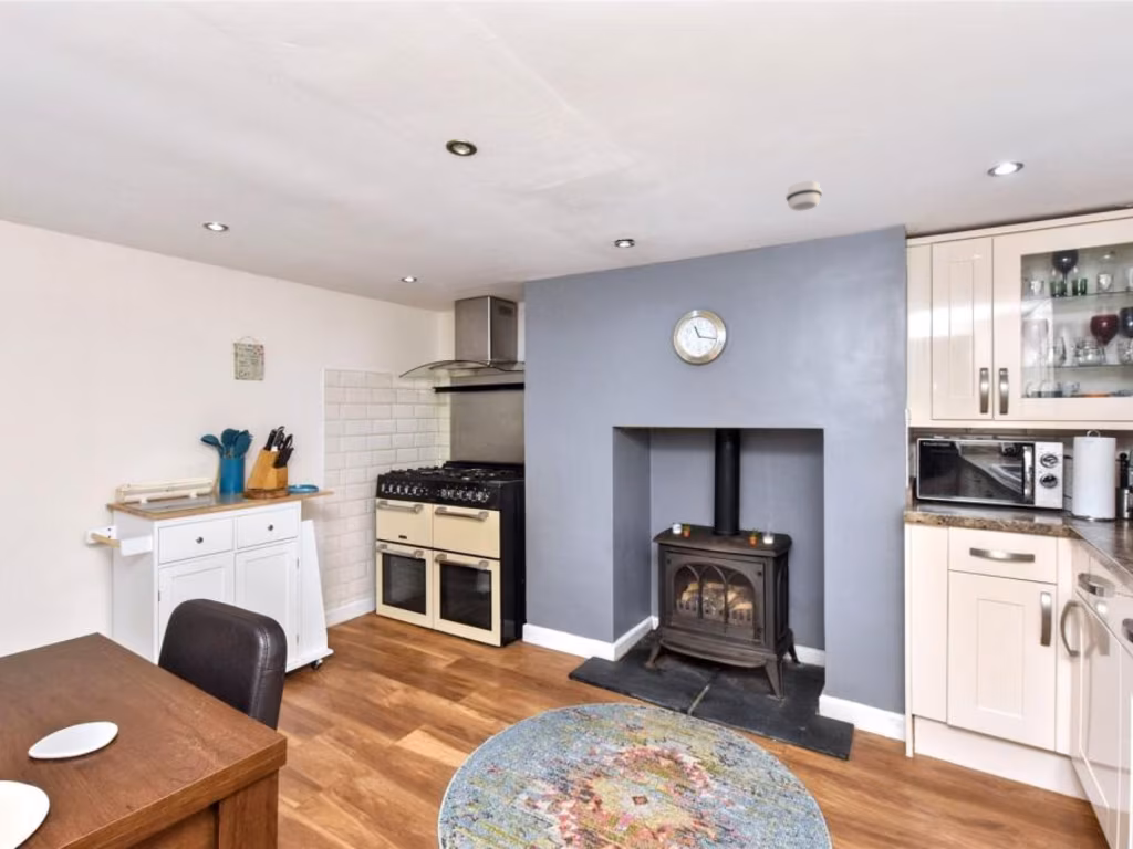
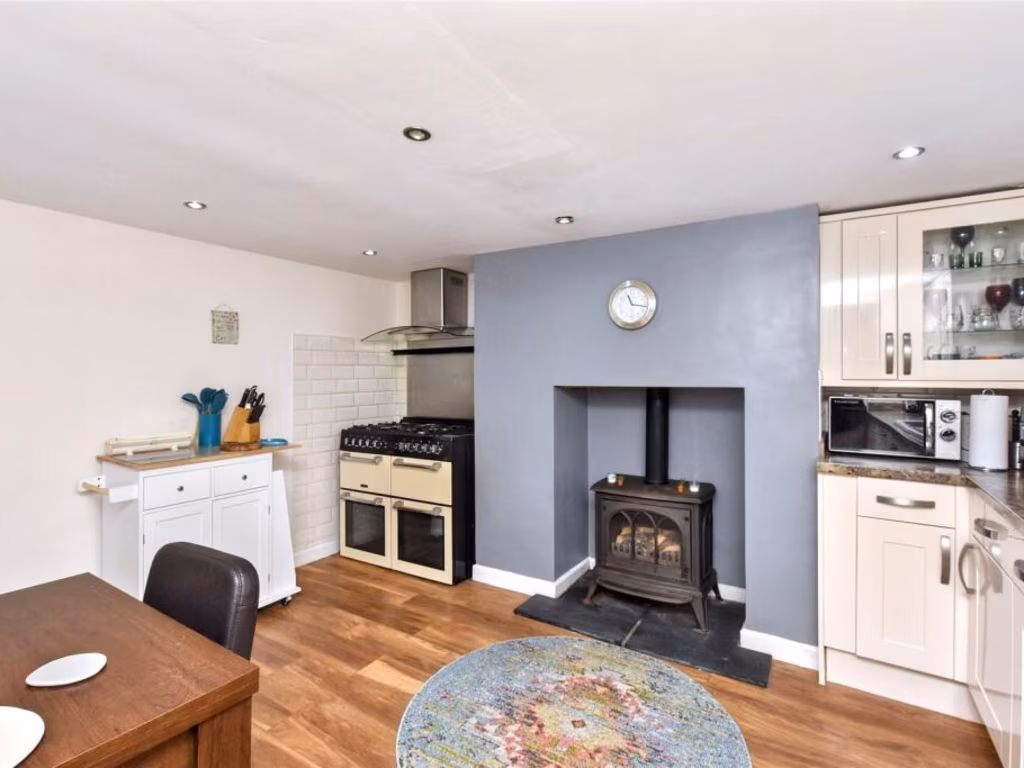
- smoke detector (803, 196)
